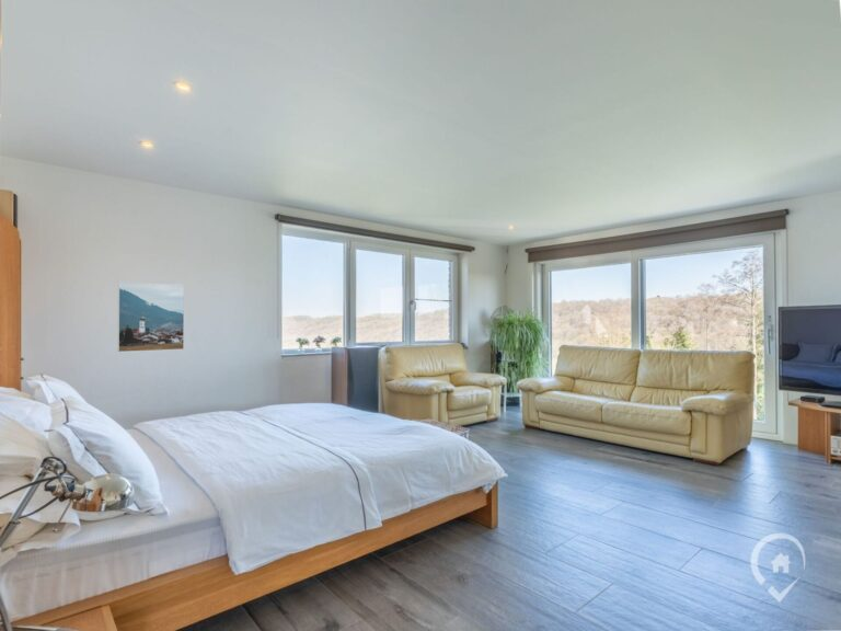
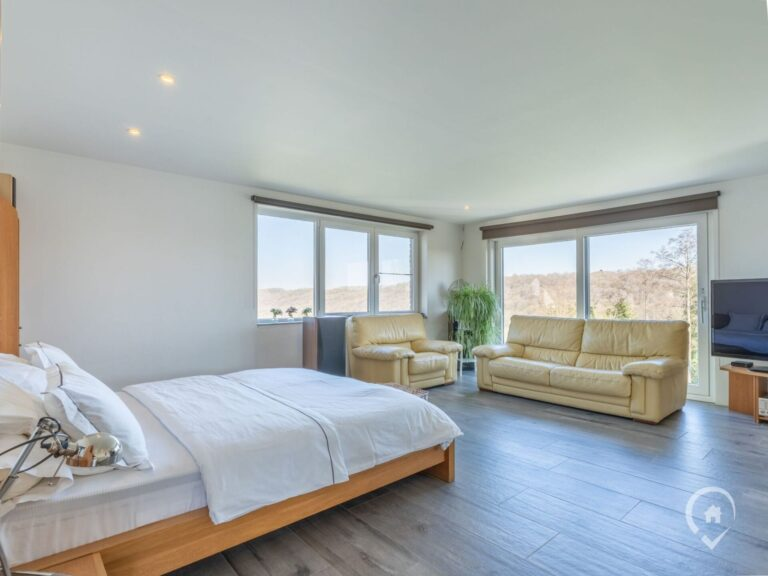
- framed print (152, 317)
